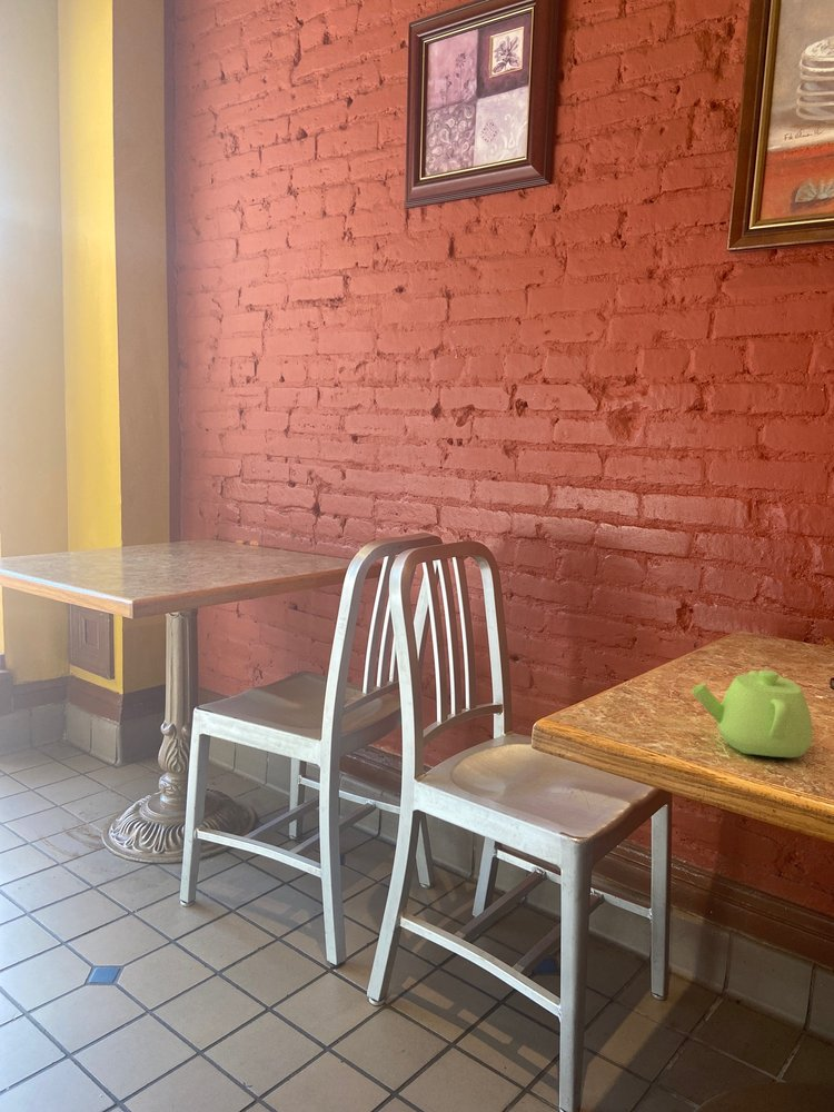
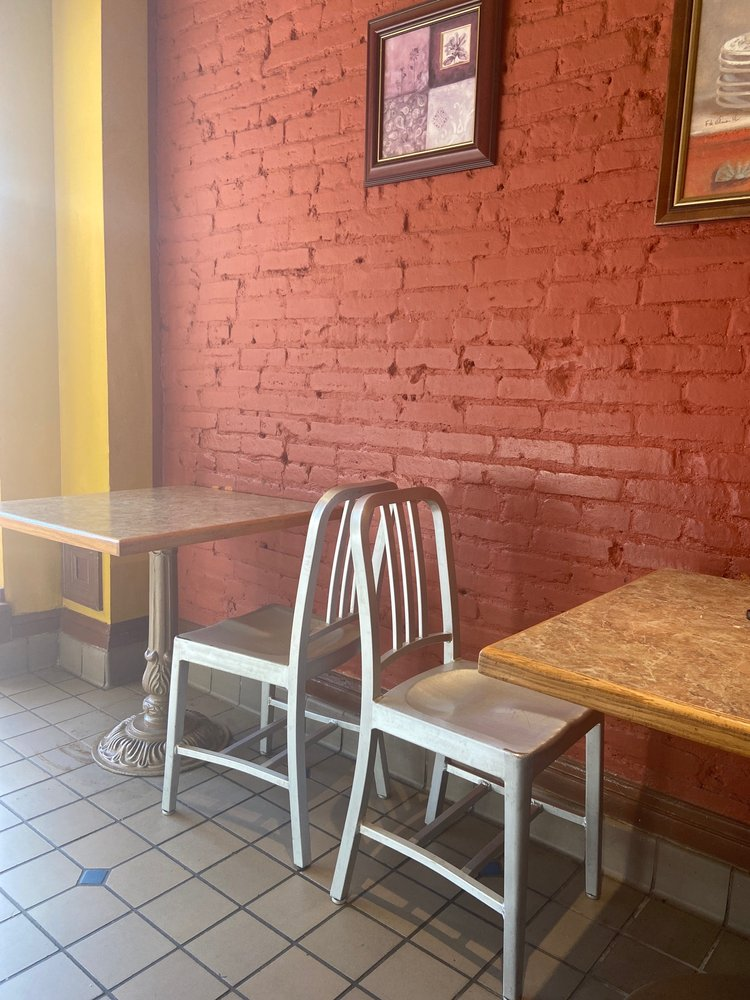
- teapot (749, 707)
